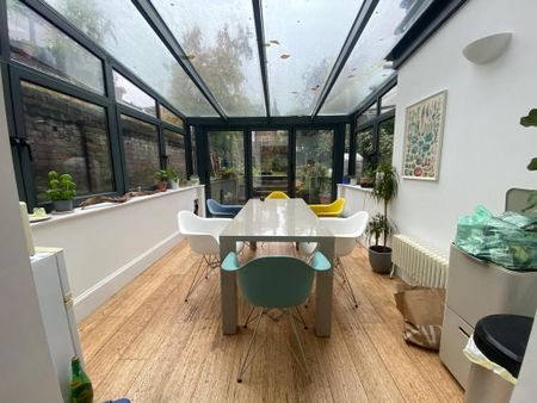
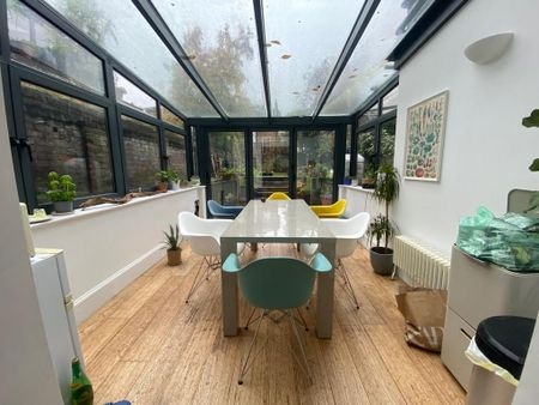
+ house plant (170, 246)
